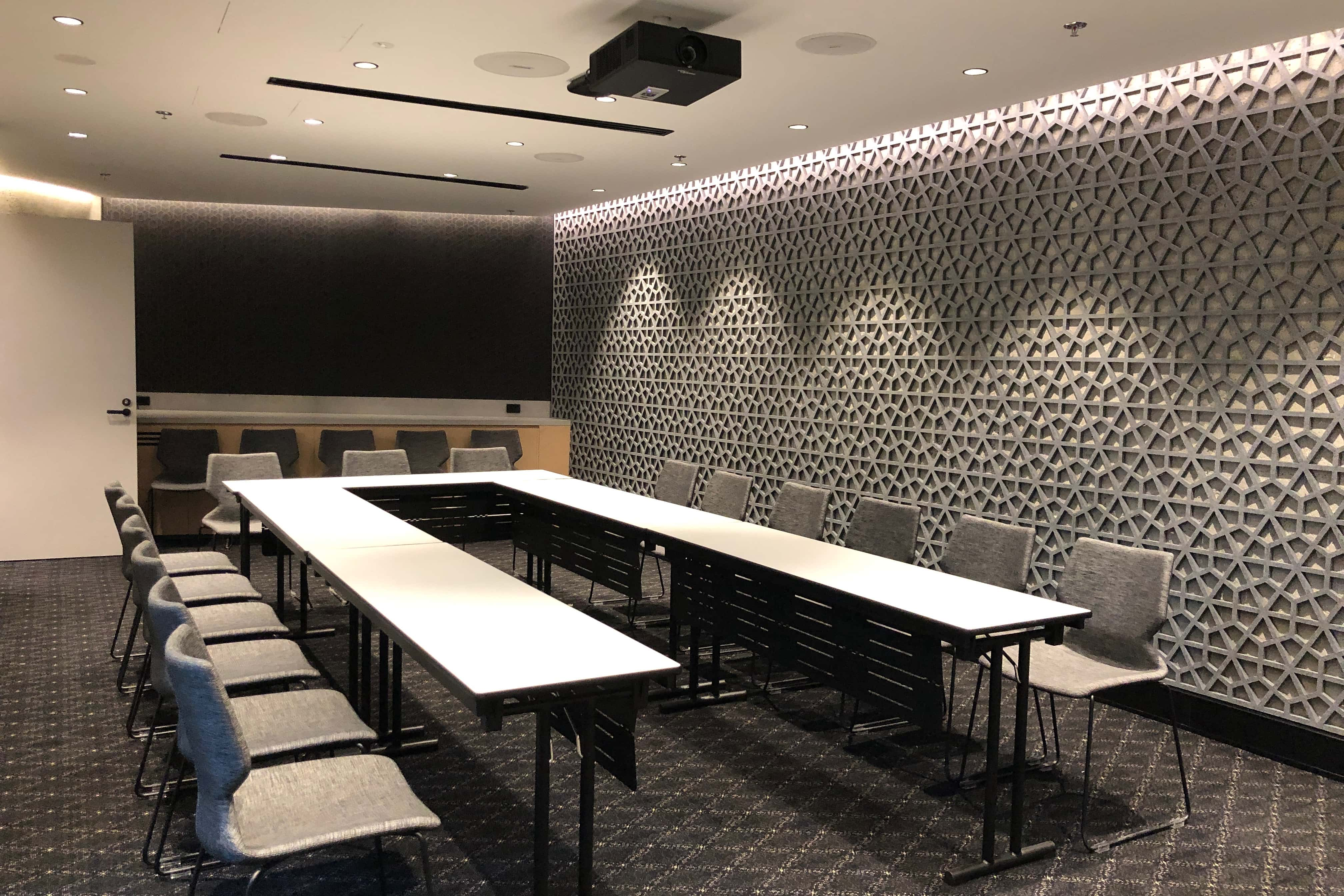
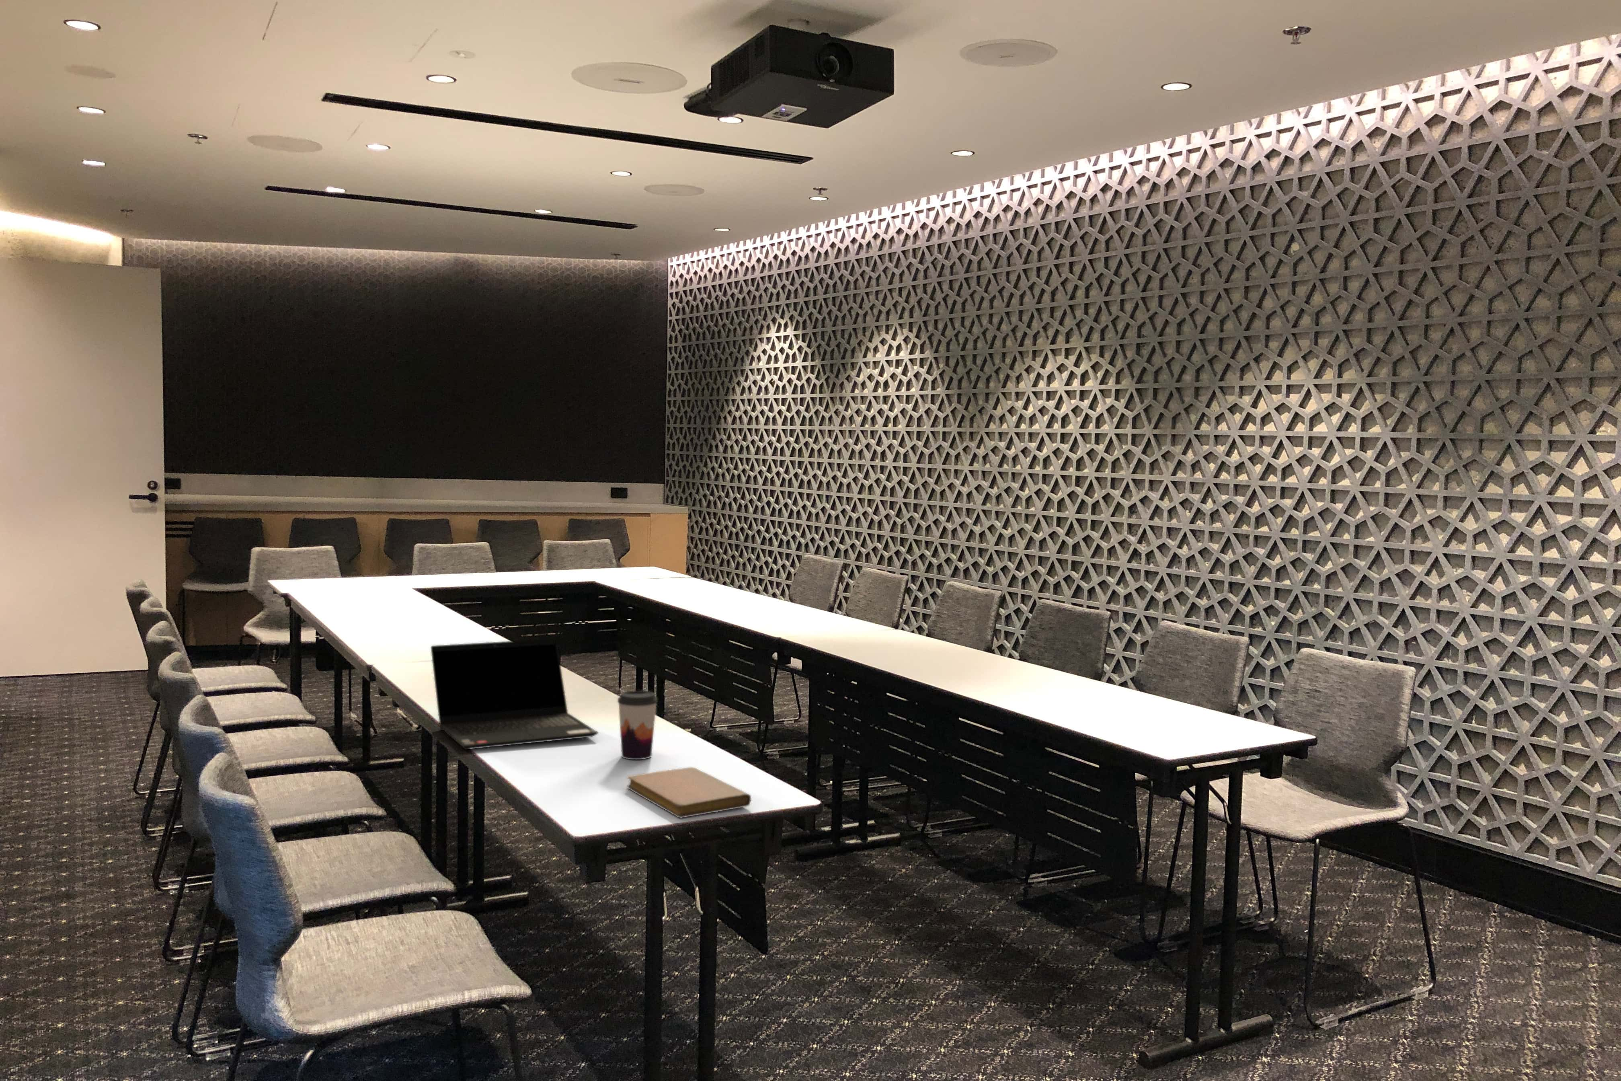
+ laptop computer (513, 691)
+ notebook (687, 790)
+ coffee cup (637, 725)
